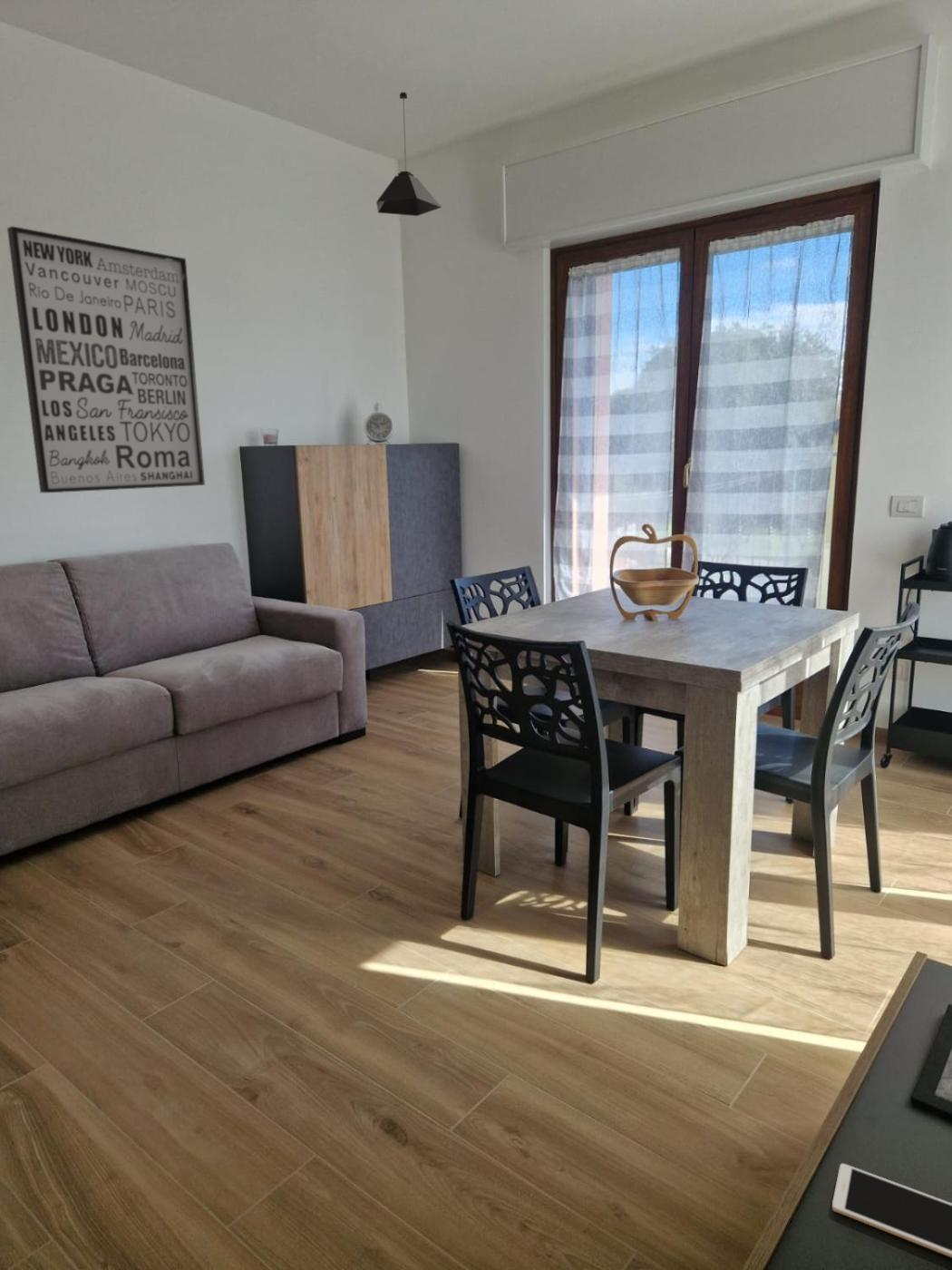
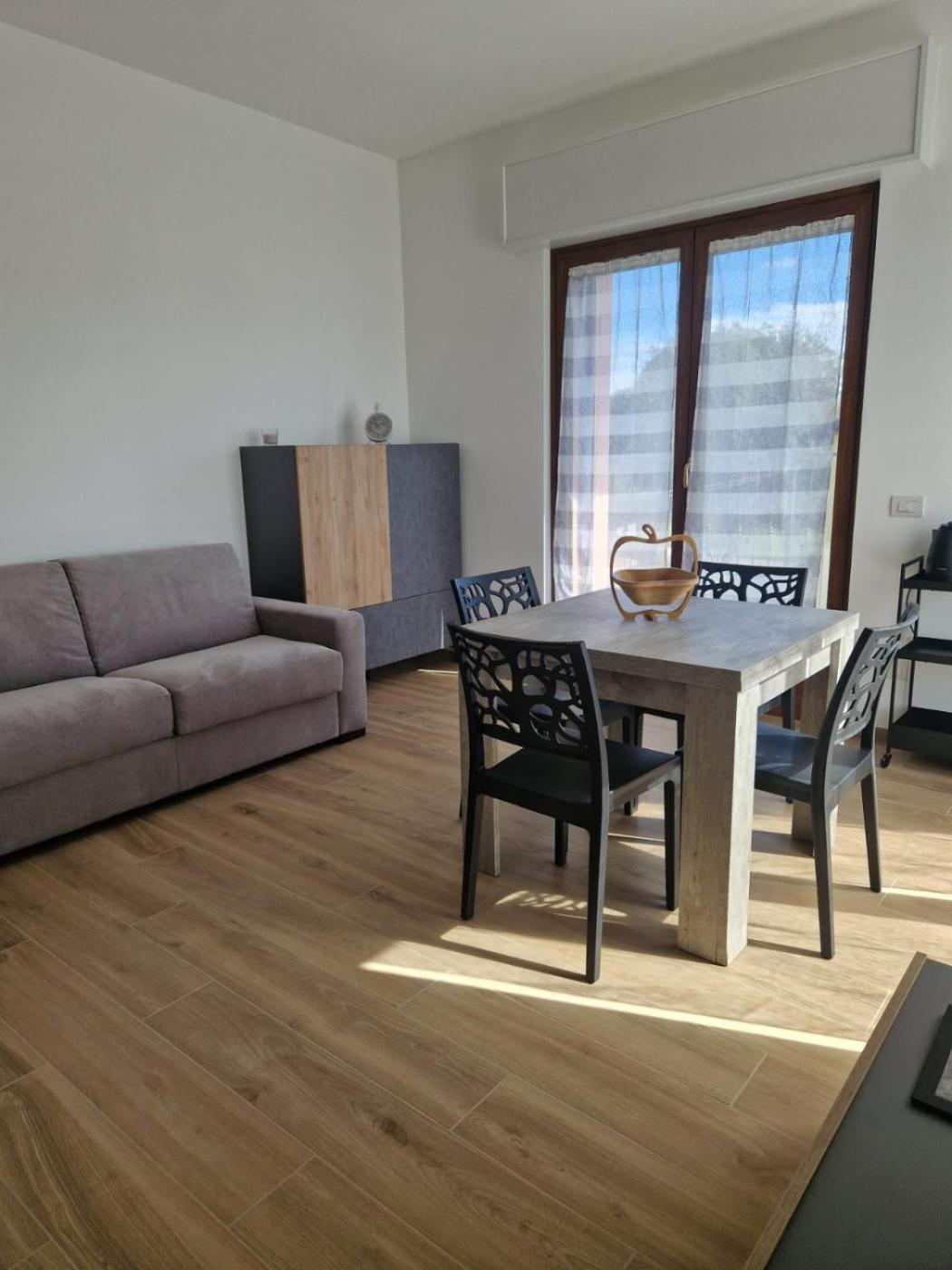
- pendant lamp (405, 151)
- wall art (116, 369)
- cell phone (906, 1212)
